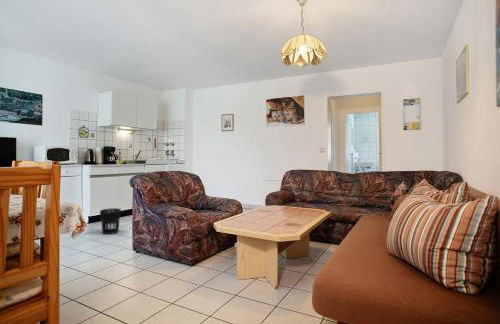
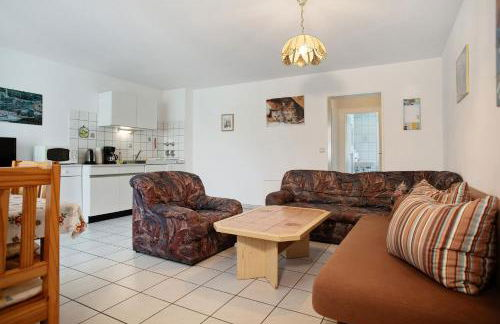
- wastebasket (110, 221)
